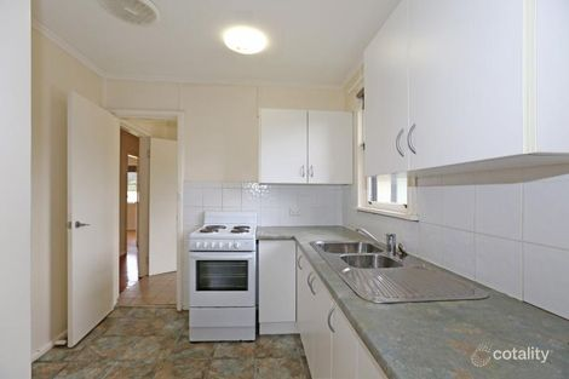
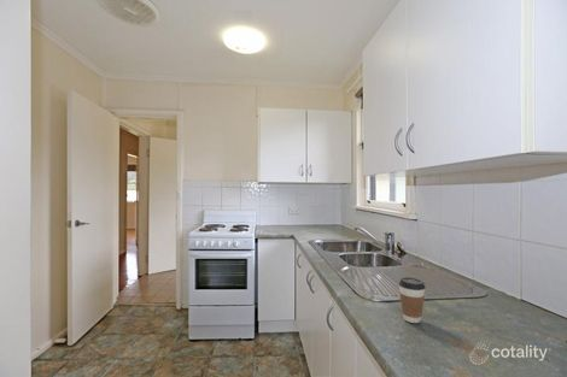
+ coffee cup (411, 300)
